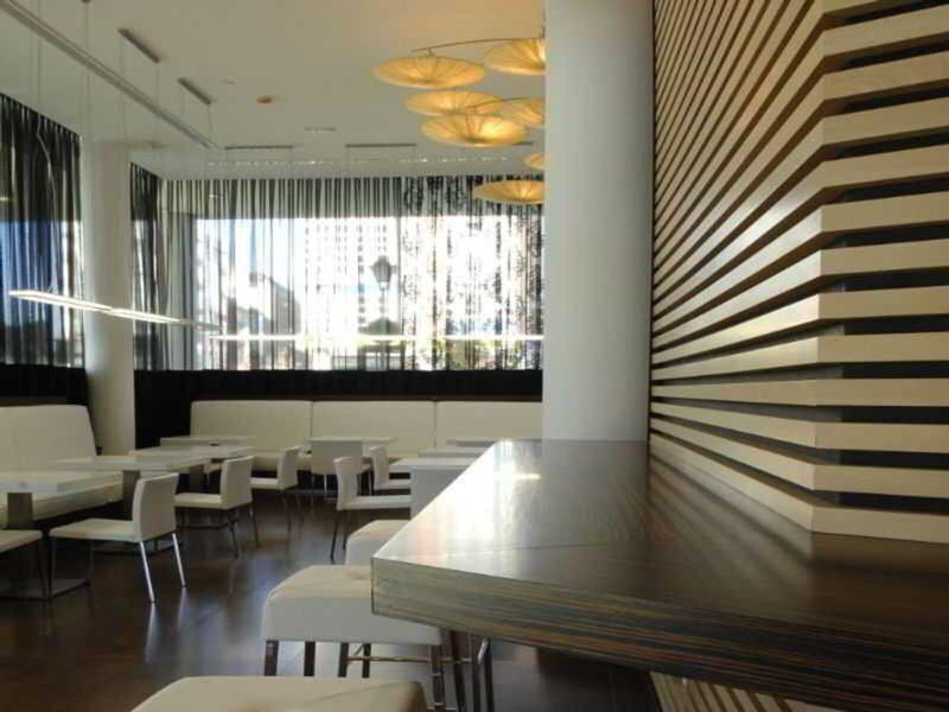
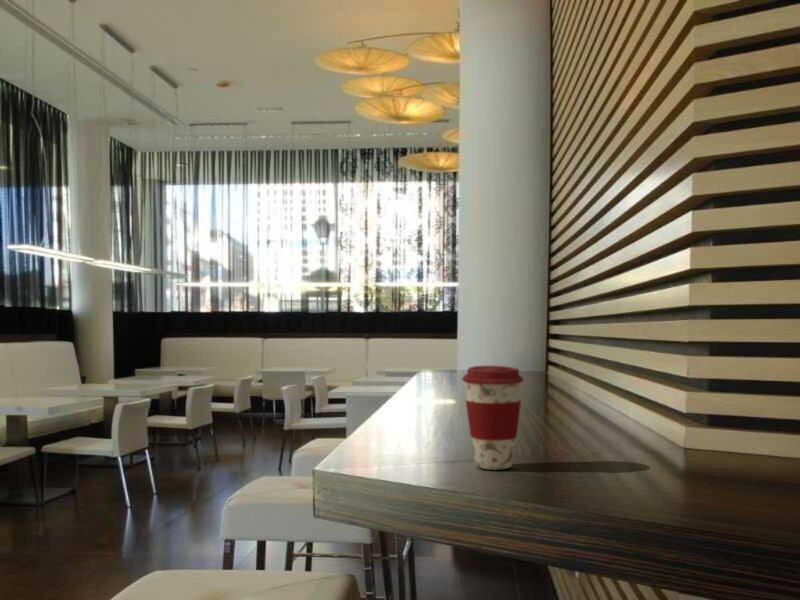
+ coffee cup (493, 416)
